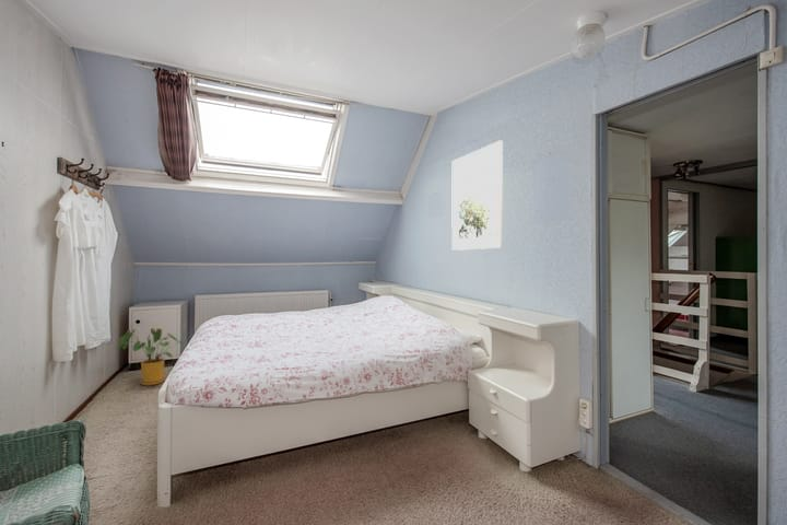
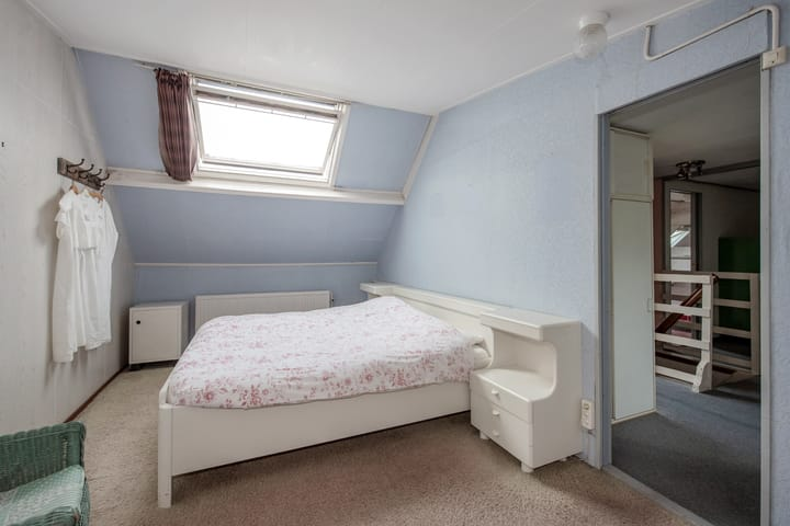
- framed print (474, 200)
- house plant (150, 355)
